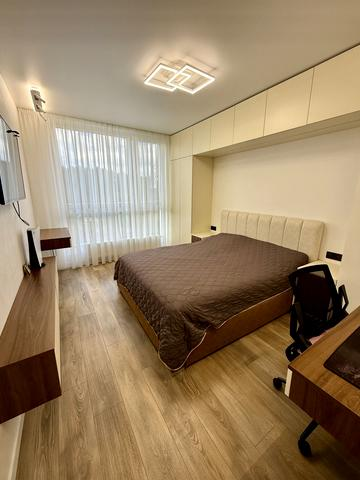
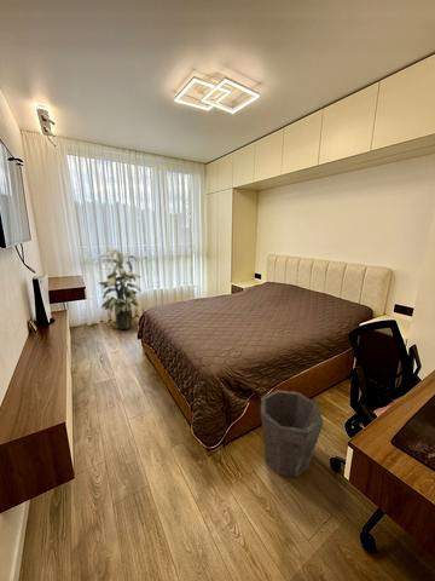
+ waste bin (288, 433)
+ indoor plant (120, 289)
